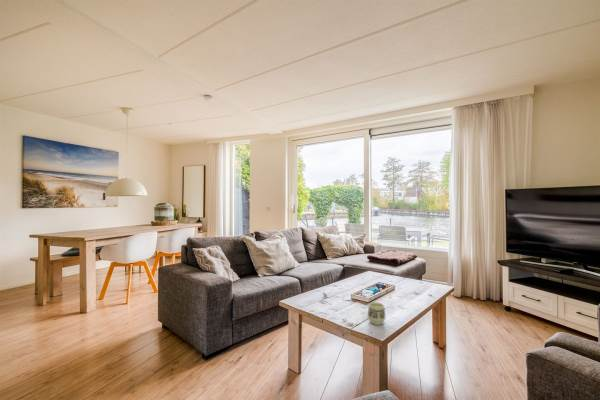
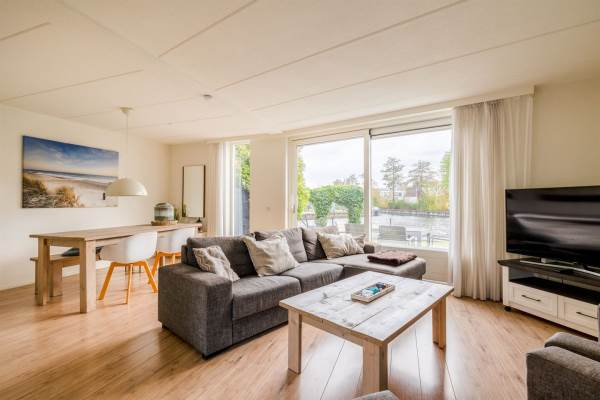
- cup (376, 313)
